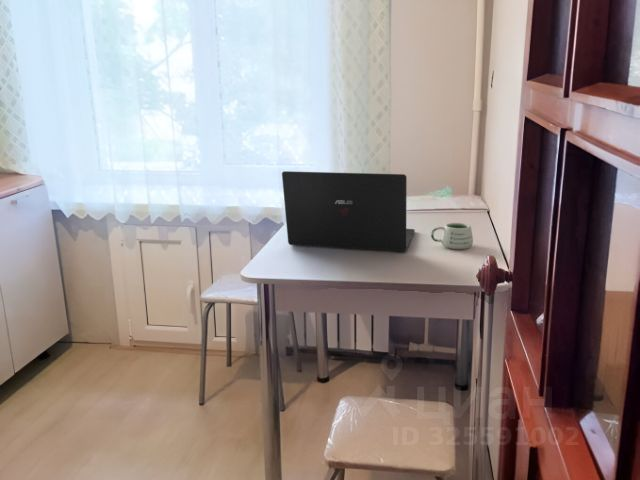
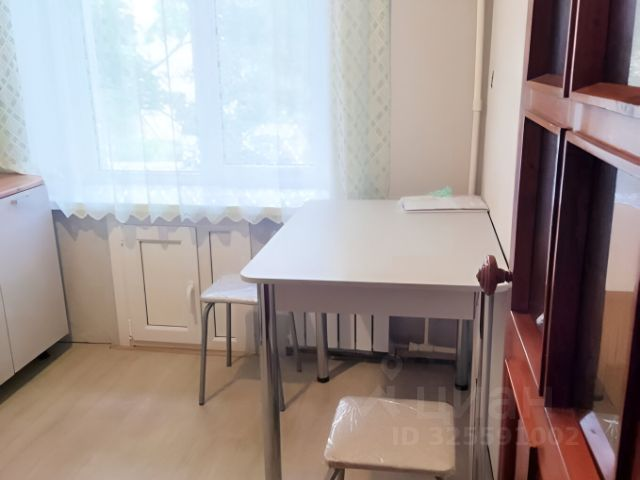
- mug (451, 235)
- laptop (352, 203)
